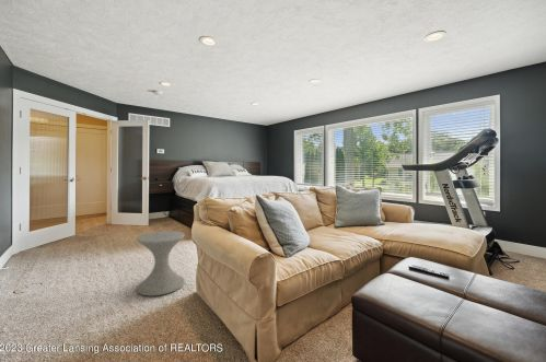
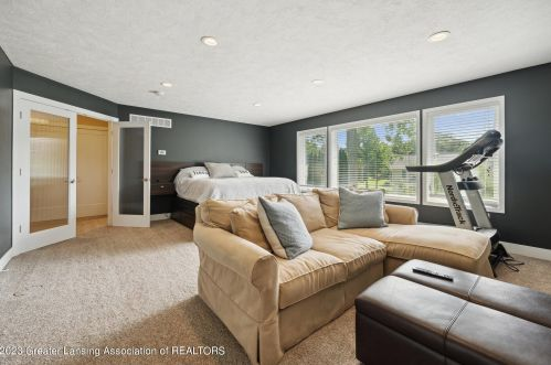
- side table (161, 260)
